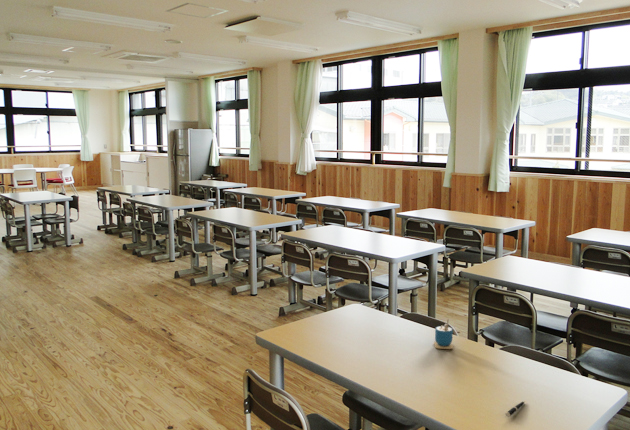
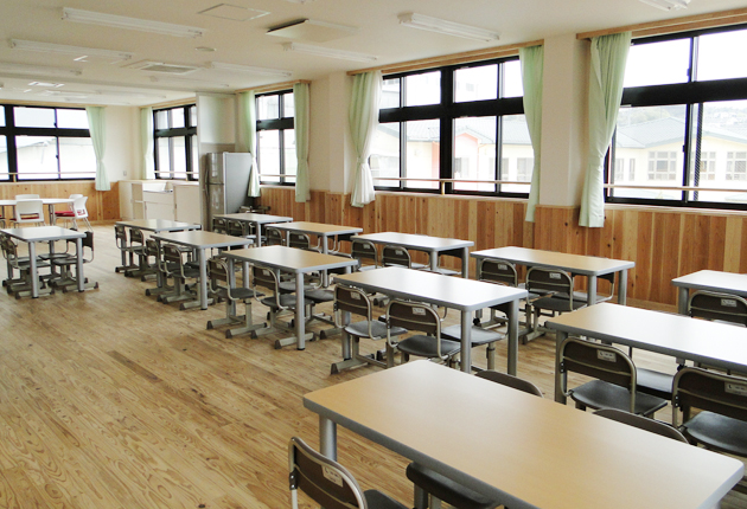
- pen (516, 407)
- cup (443, 331)
